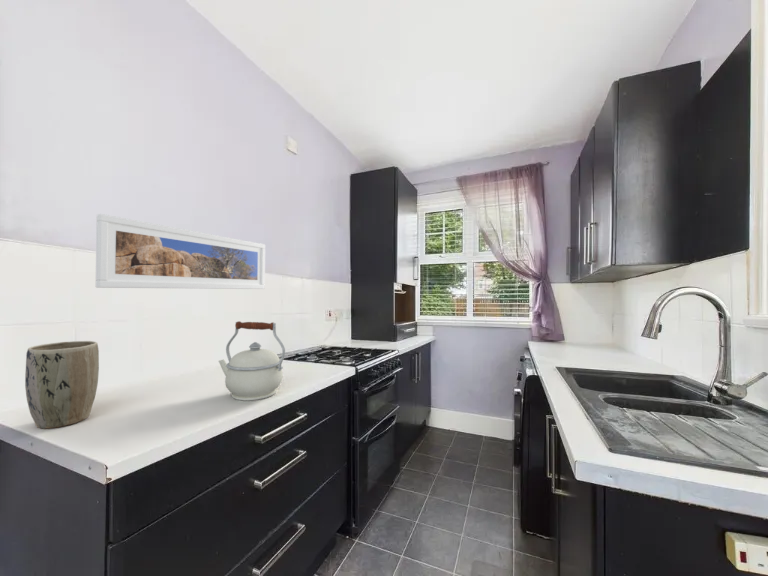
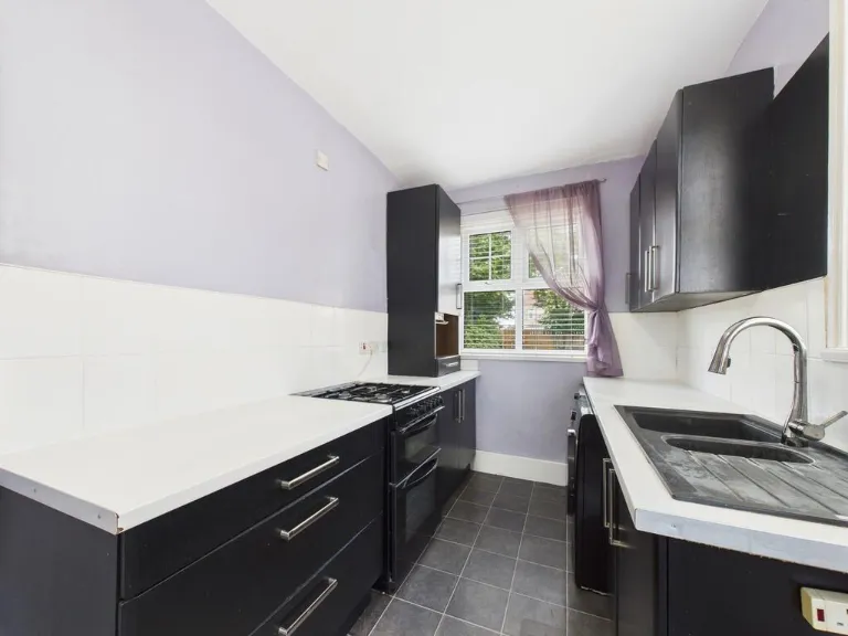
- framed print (201, 260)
- kettle (250, 357)
- plant pot (64, 382)
